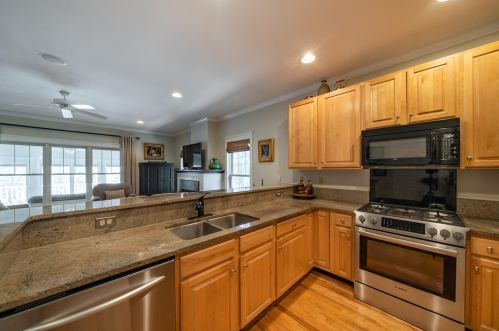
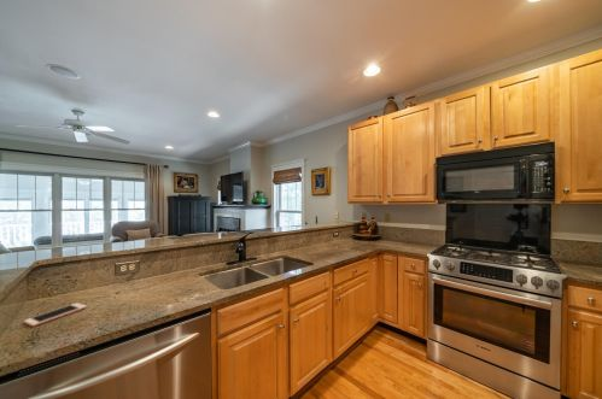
+ cell phone (57, 313)
